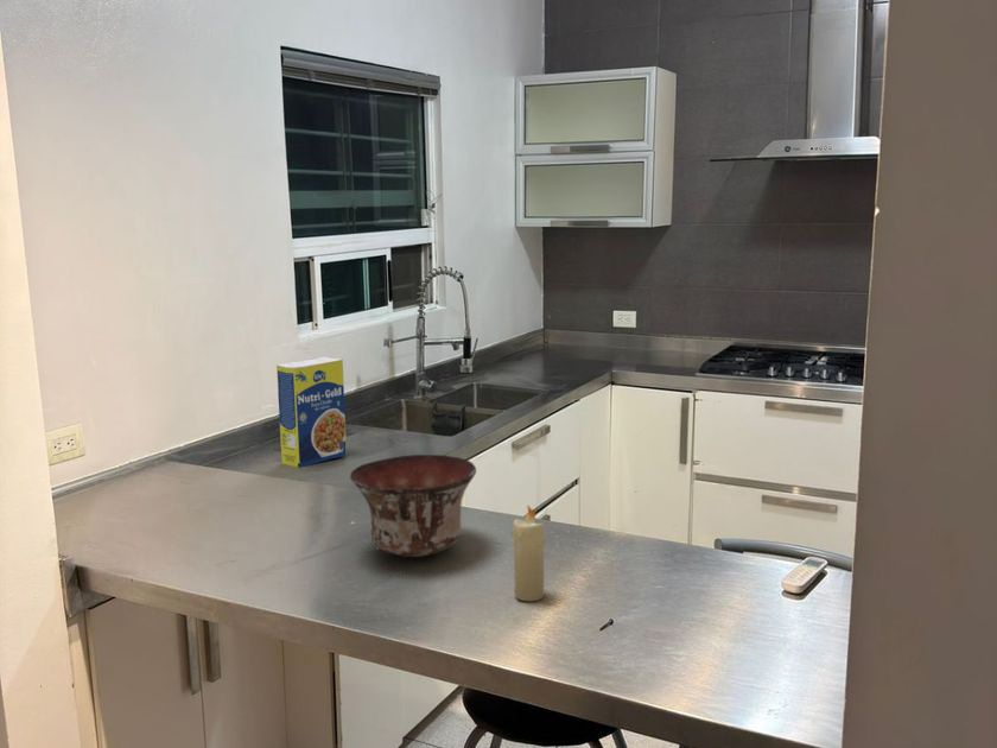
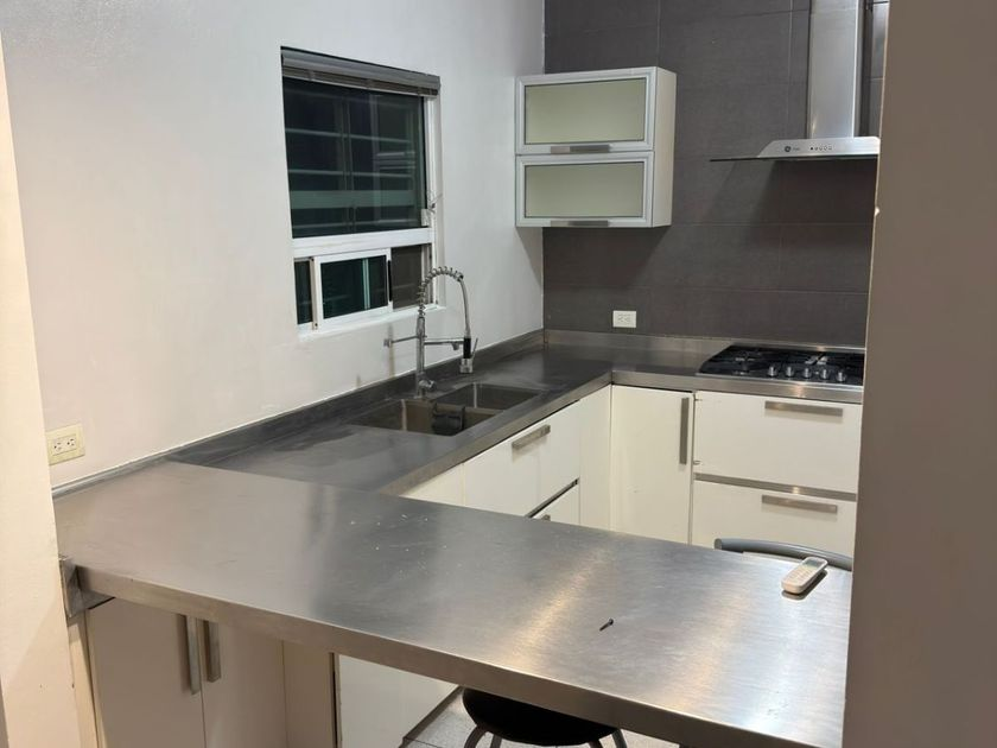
- bowl (414, 509)
- candle (528, 550)
- legume (312, 411)
